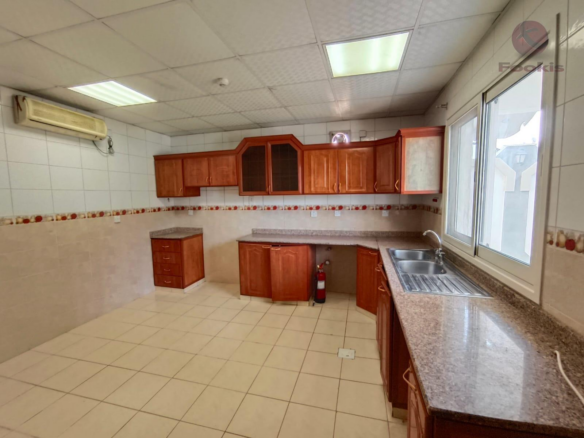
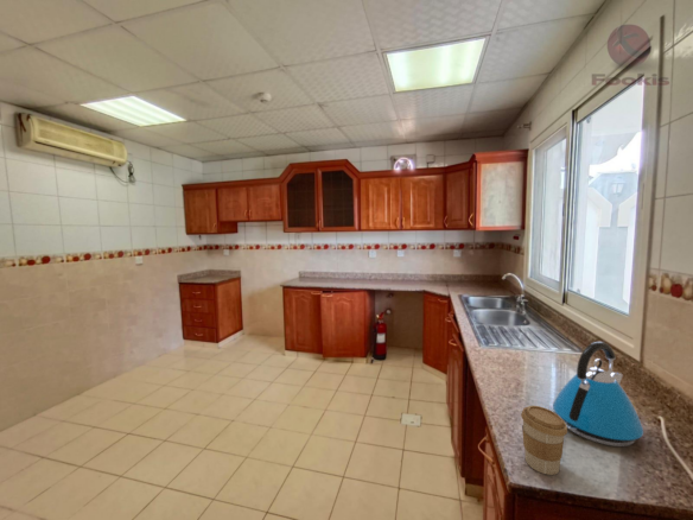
+ kettle (595, 385)
+ coffee cup (542, 438)
